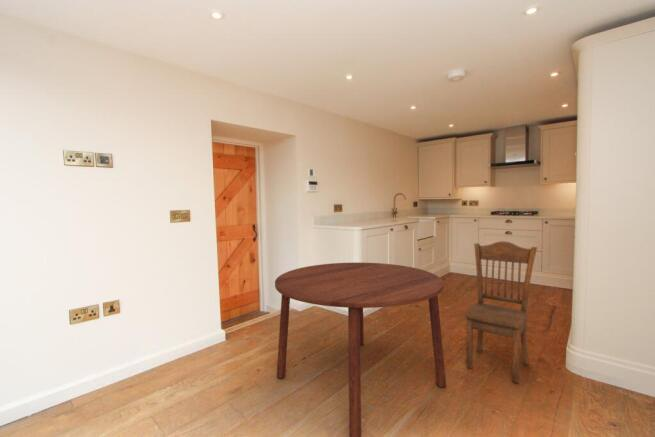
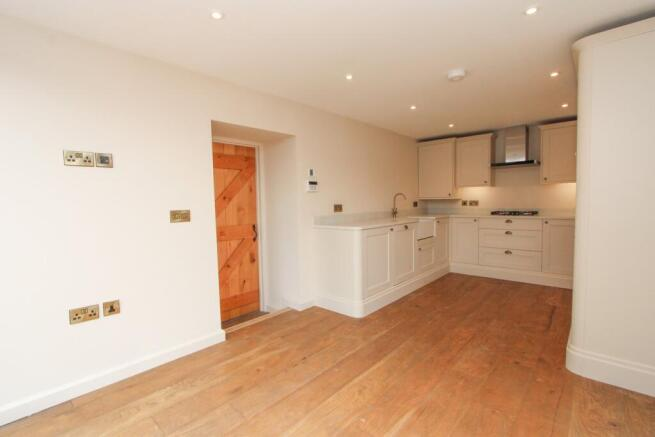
- dining table (357, 329)
- dining chair (497, 306)
